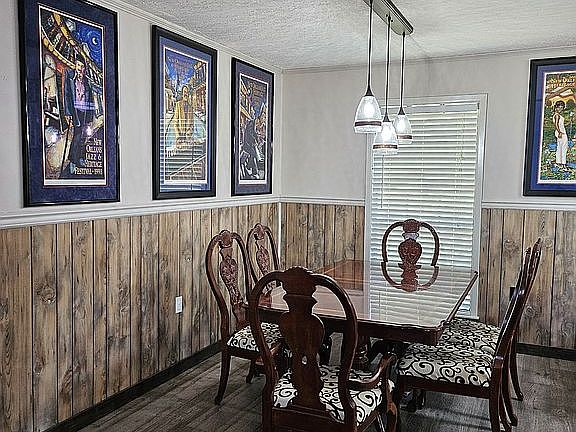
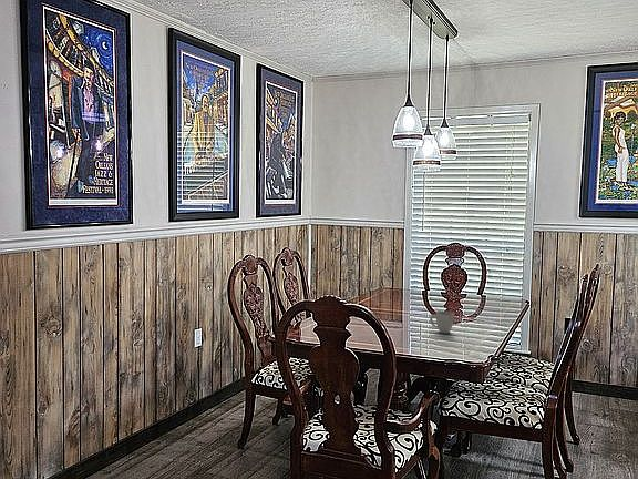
+ mug (441, 322)
